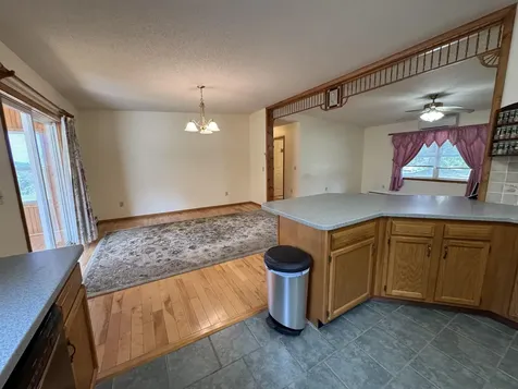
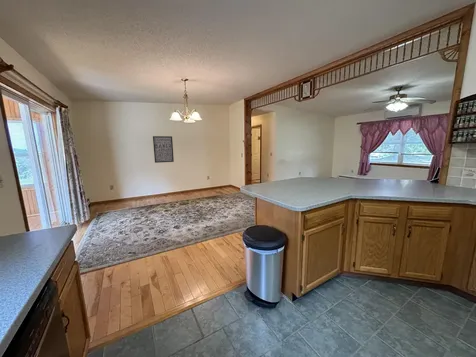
+ wall art (163, 149)
